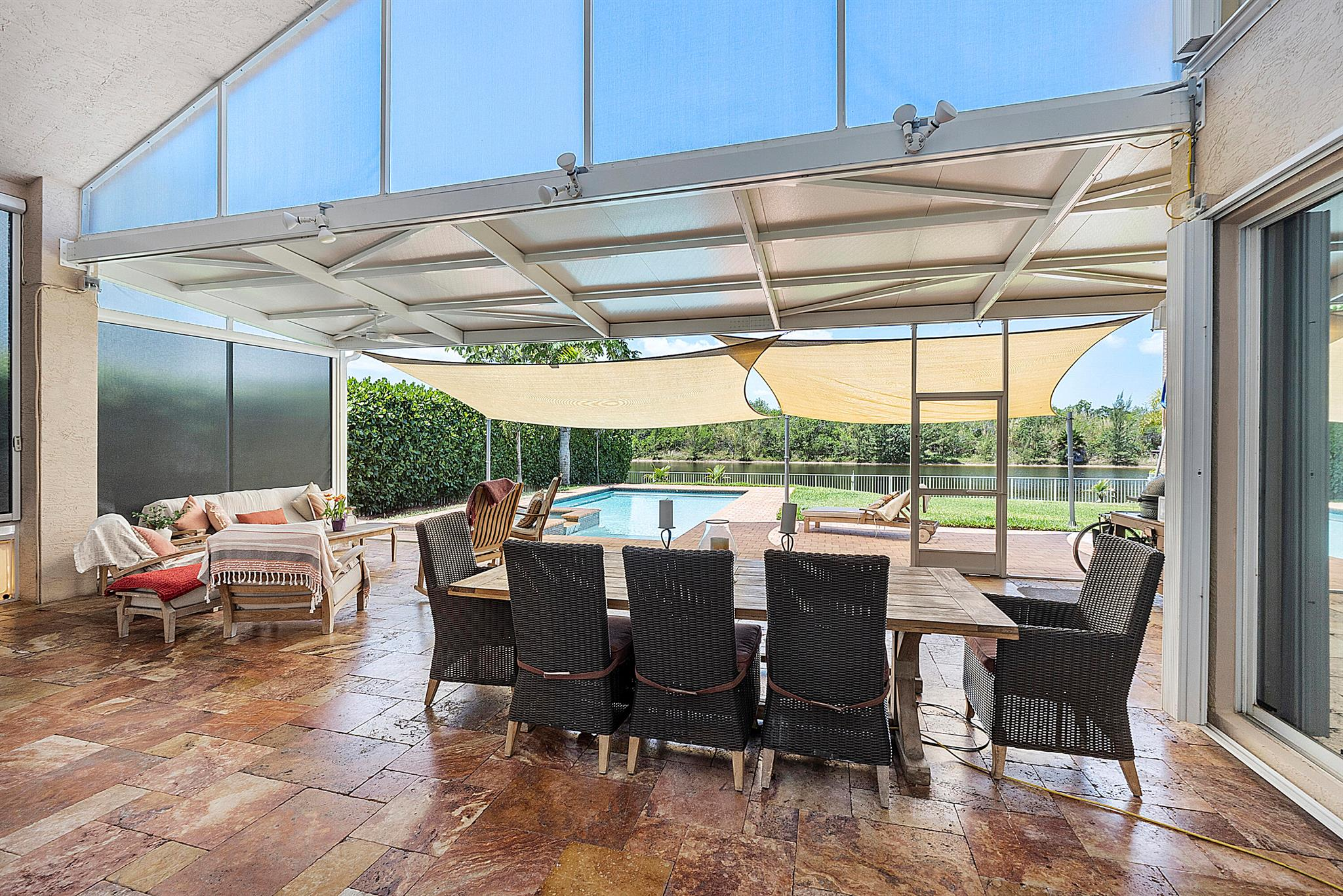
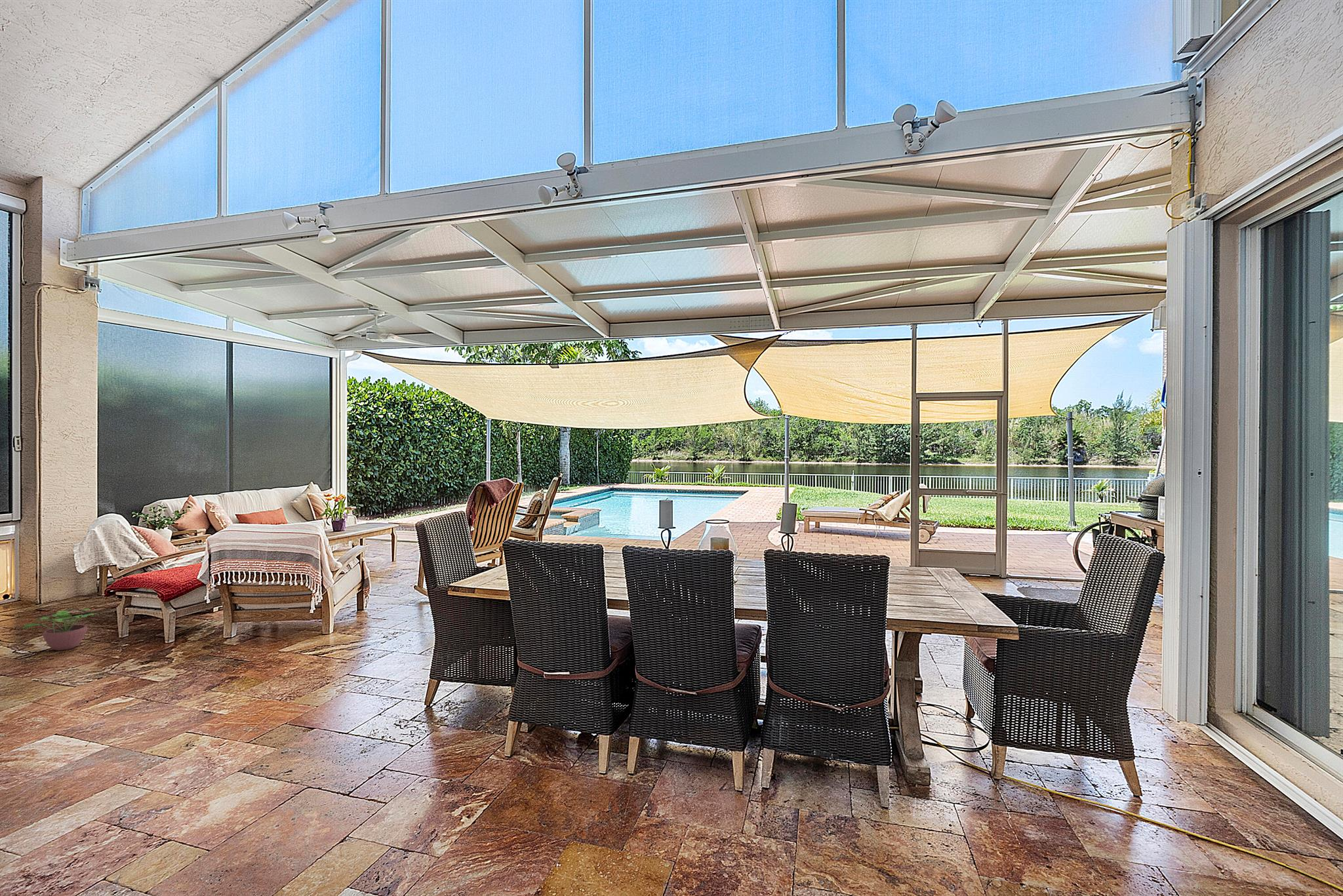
+ potted plant (54, 628)
